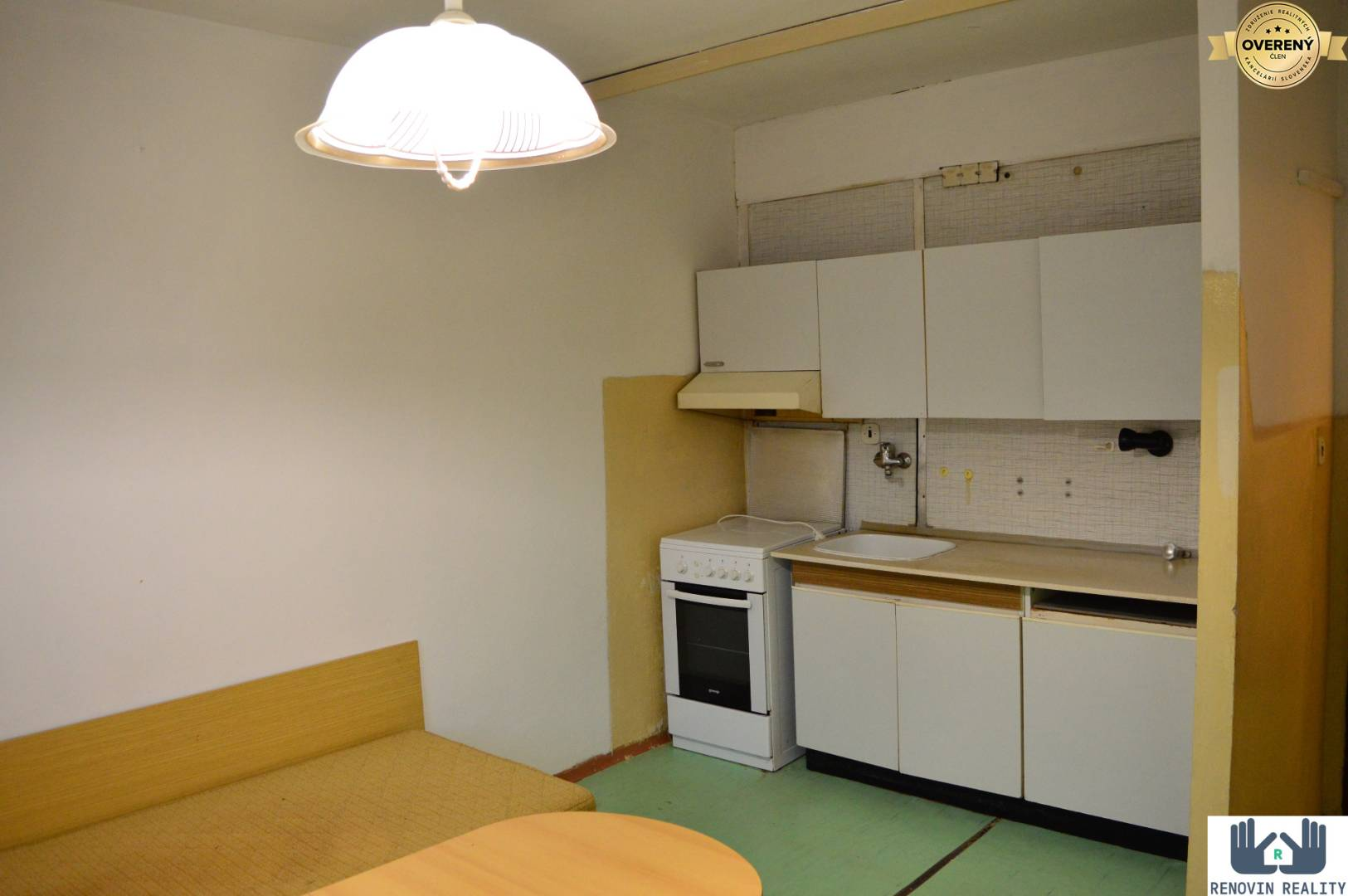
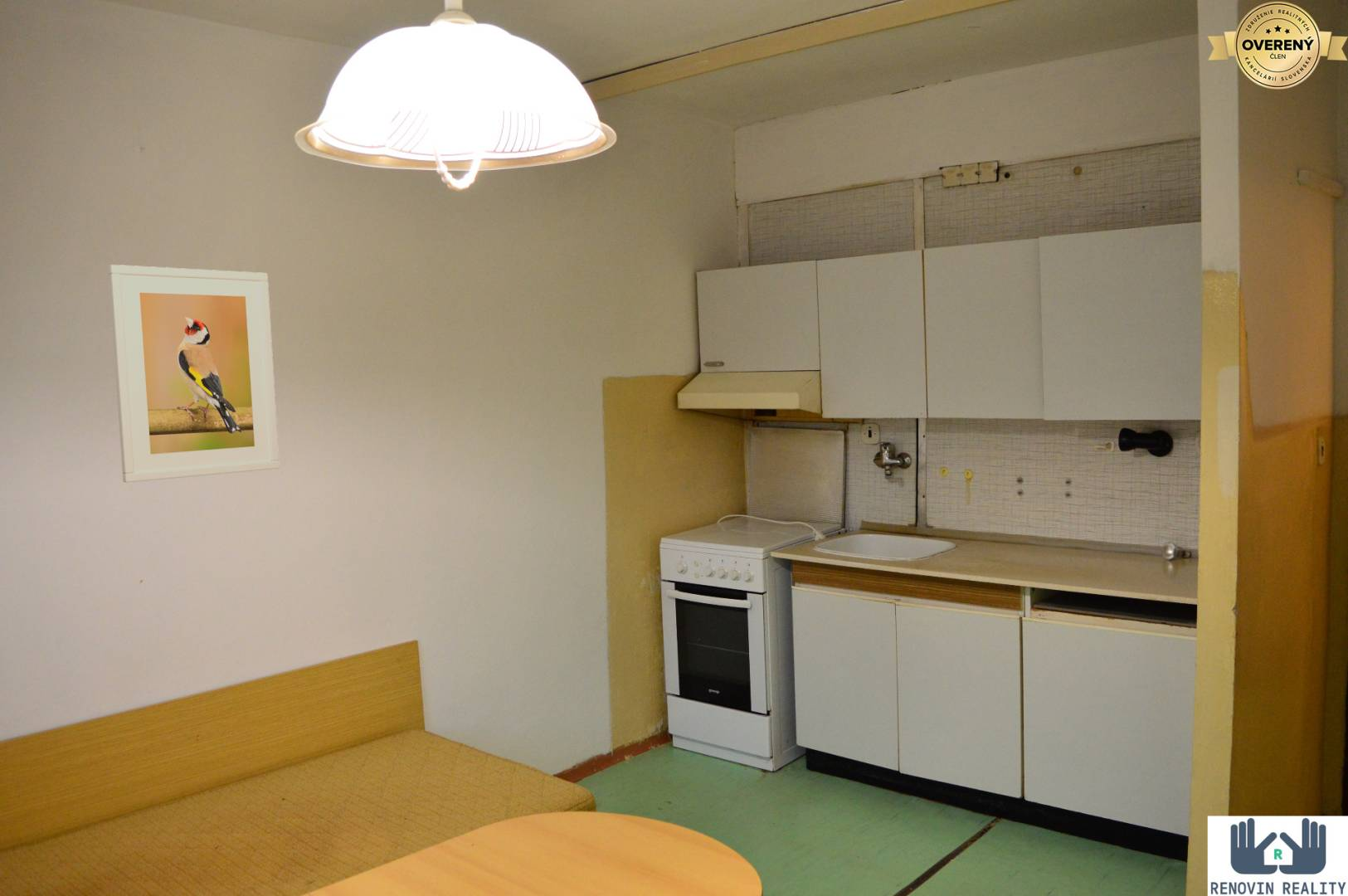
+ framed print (198, 373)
